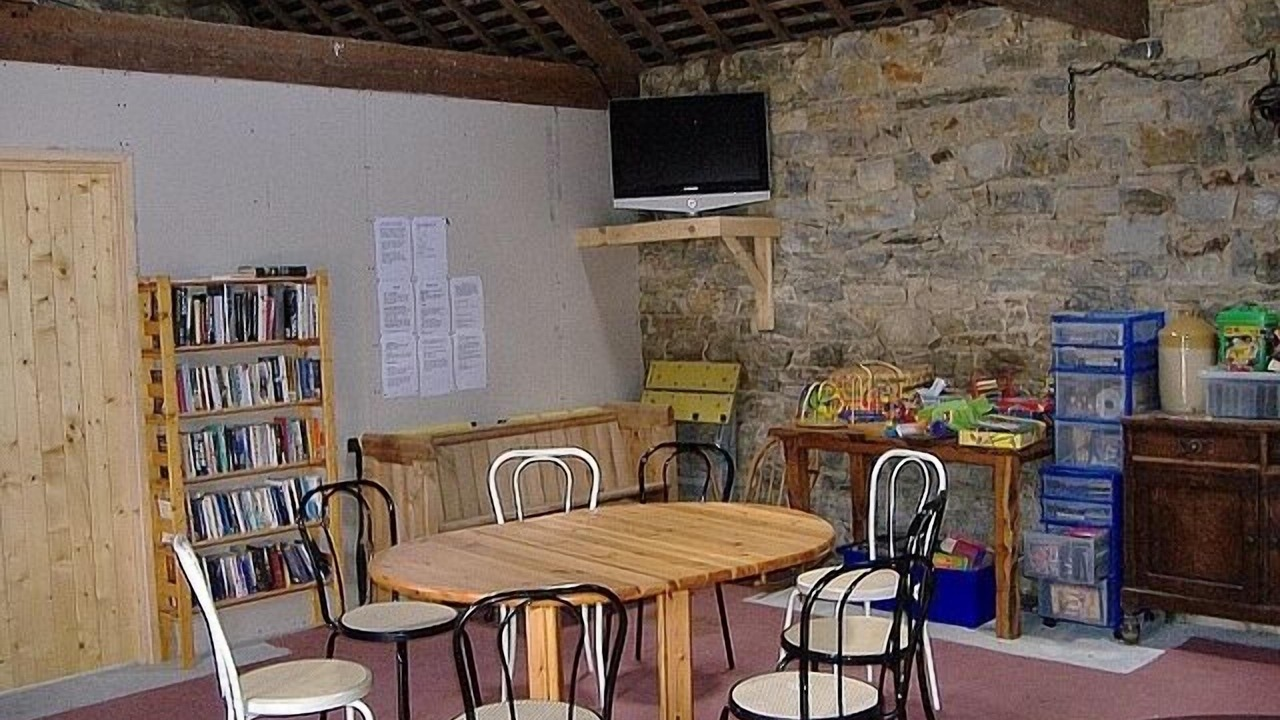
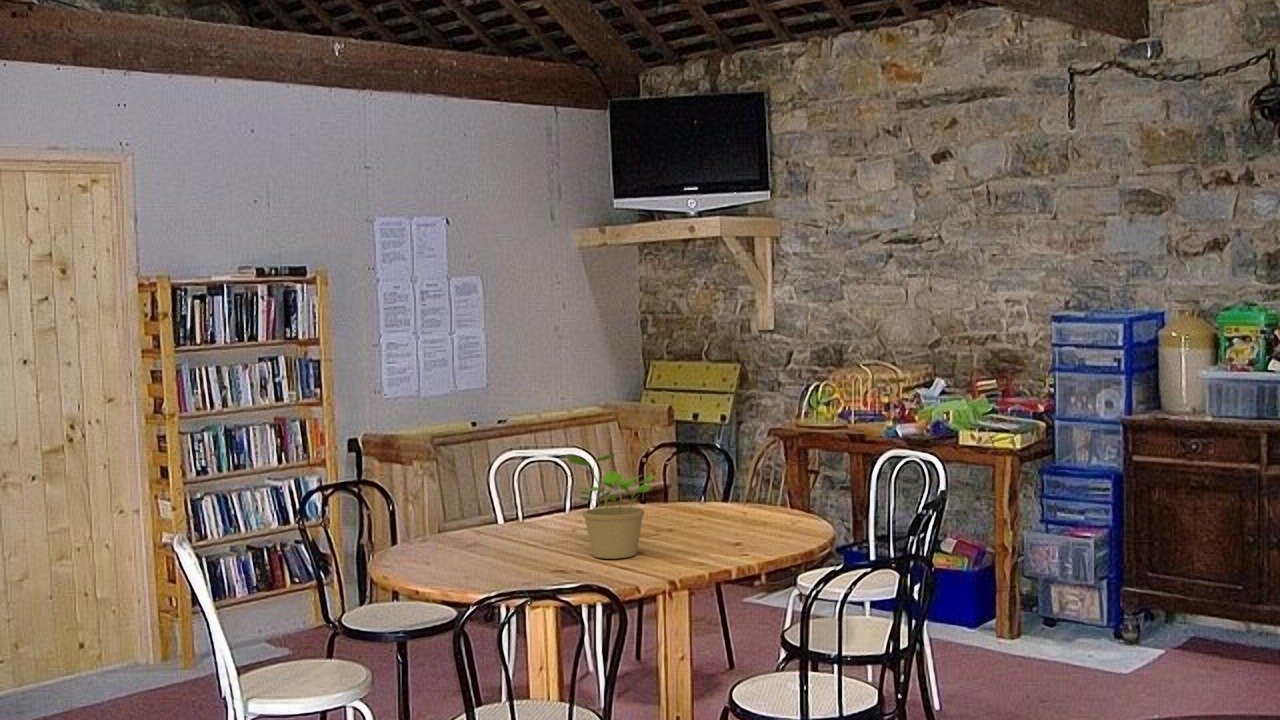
+ potted plant (606, 502)
